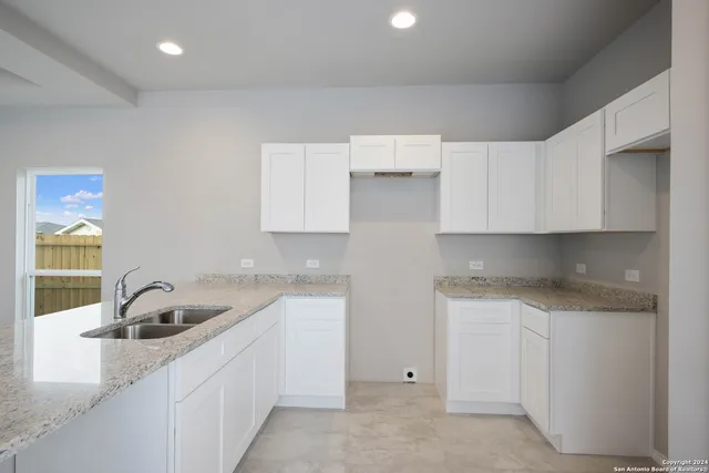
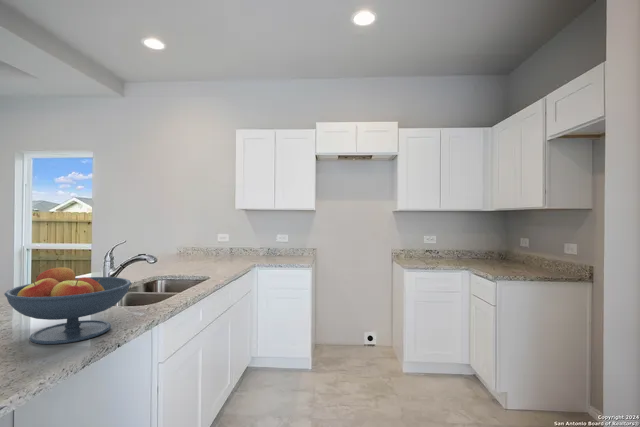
+ fruit bowl (73, 300)
